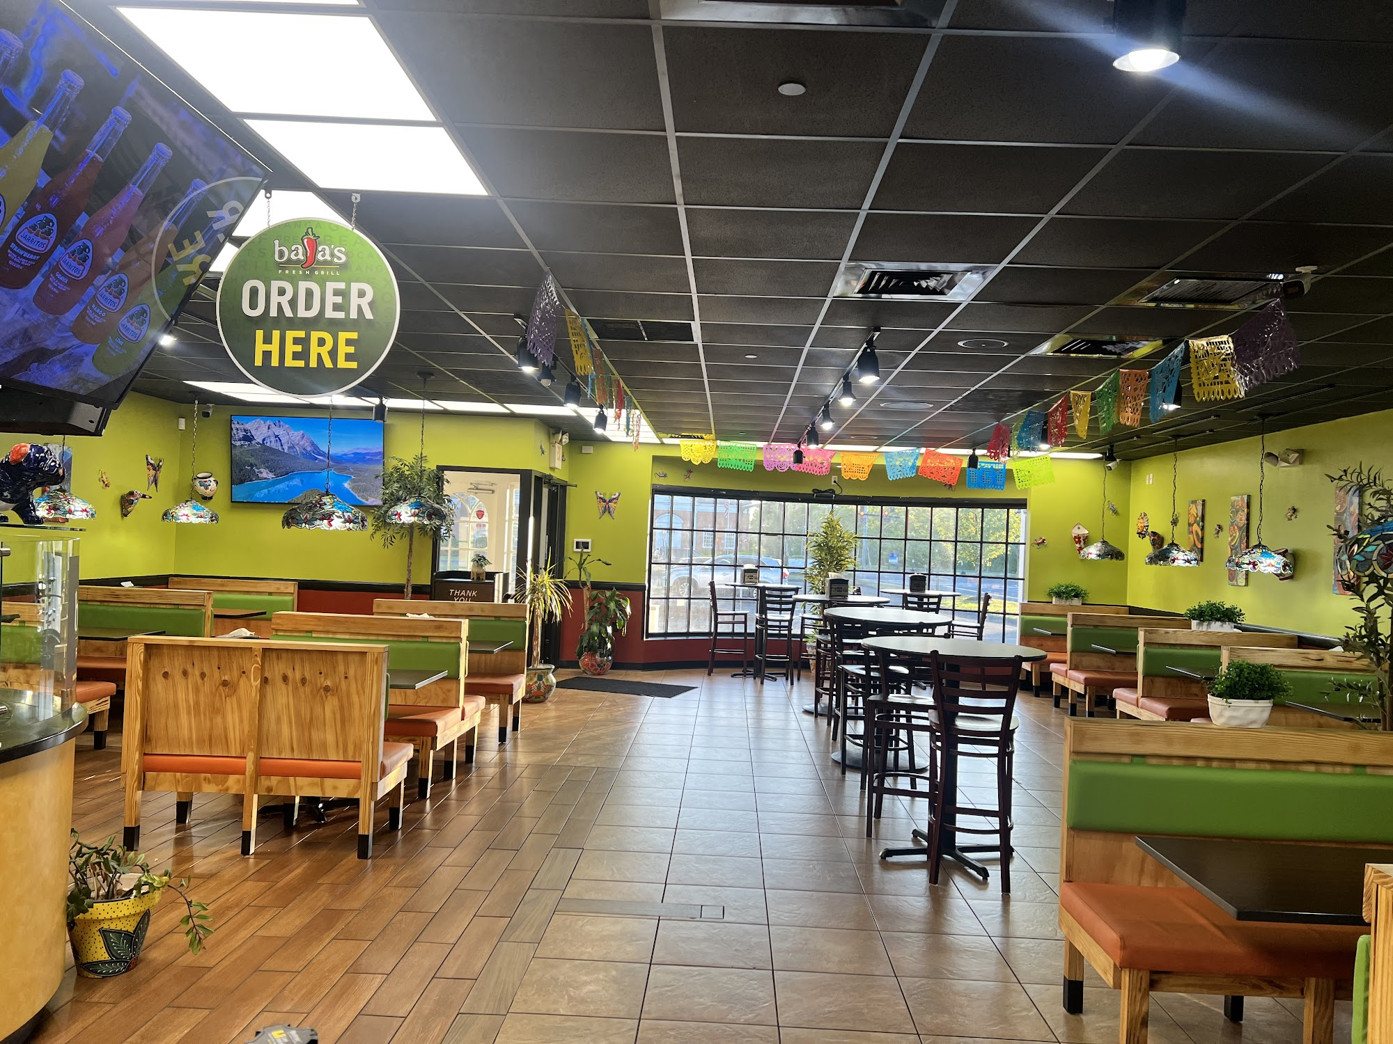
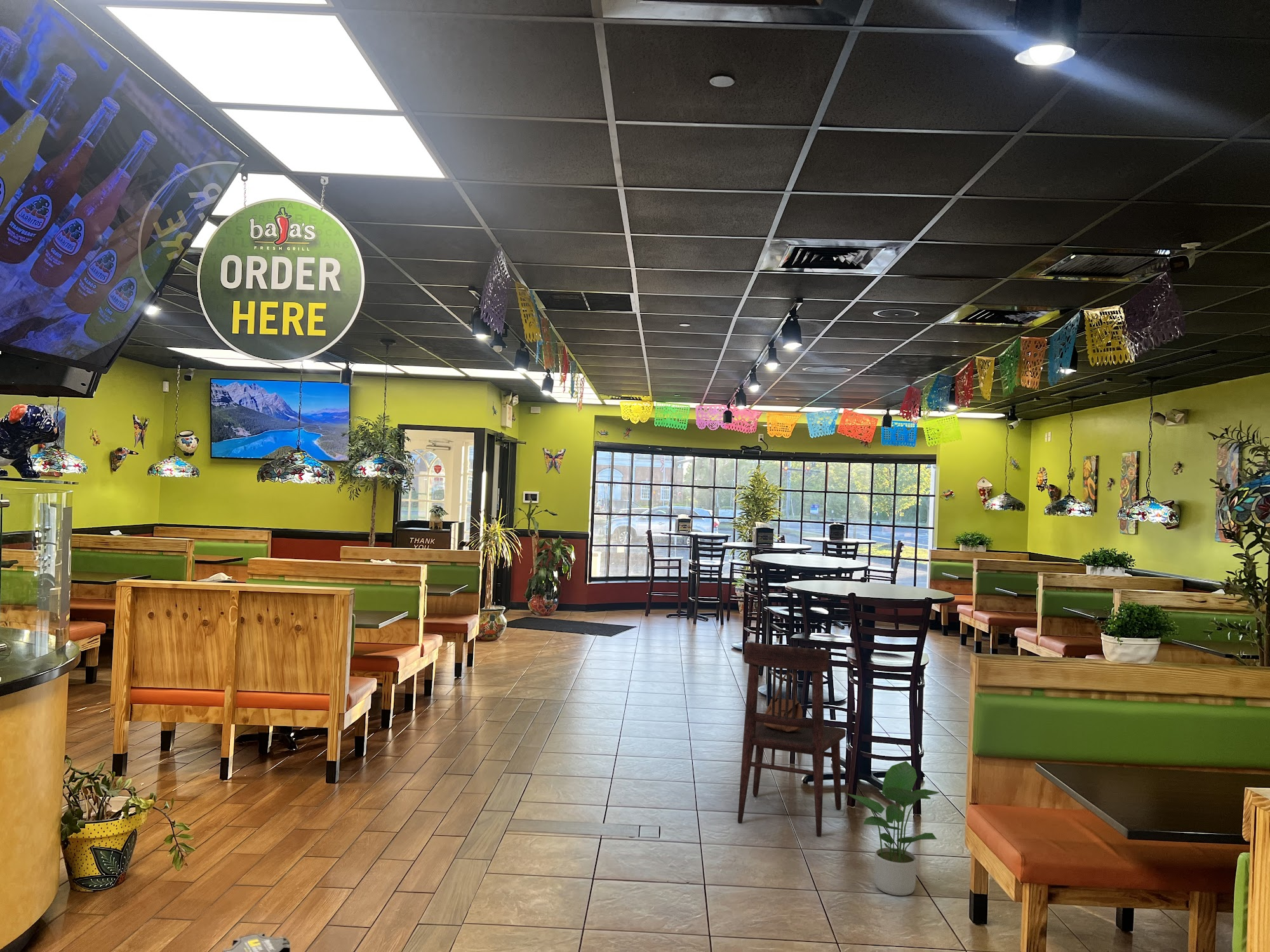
+ potted plant (890, 828)
+ handbag (784, 701)
+ dining chair (791, 726)
